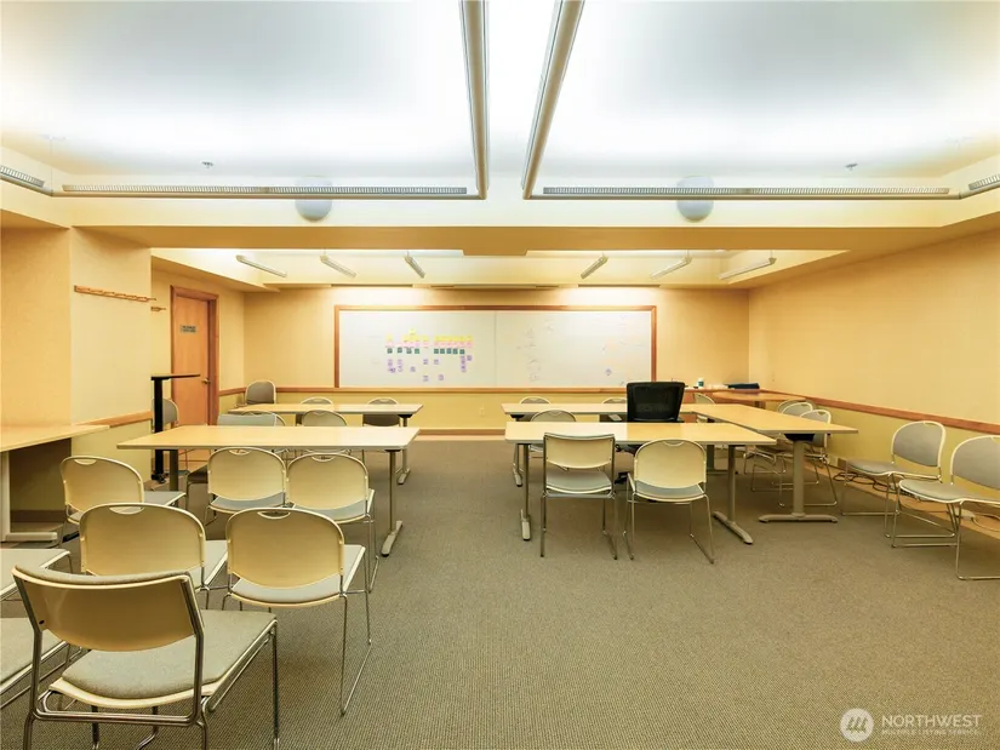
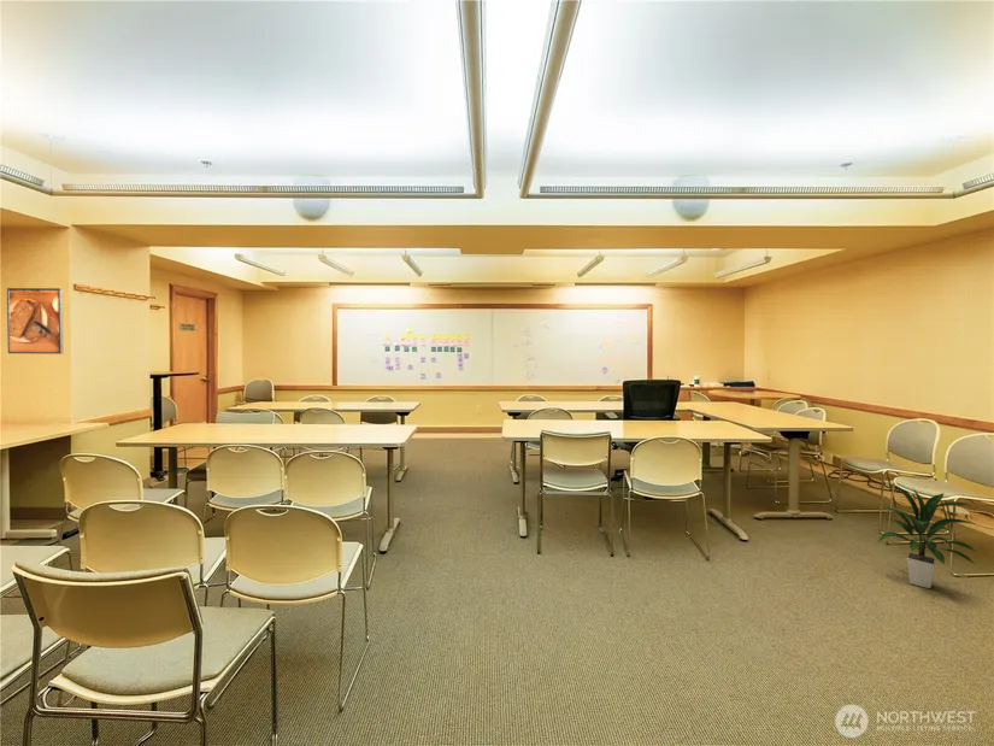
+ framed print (35, 321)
+ indoor plant (924, 535)
